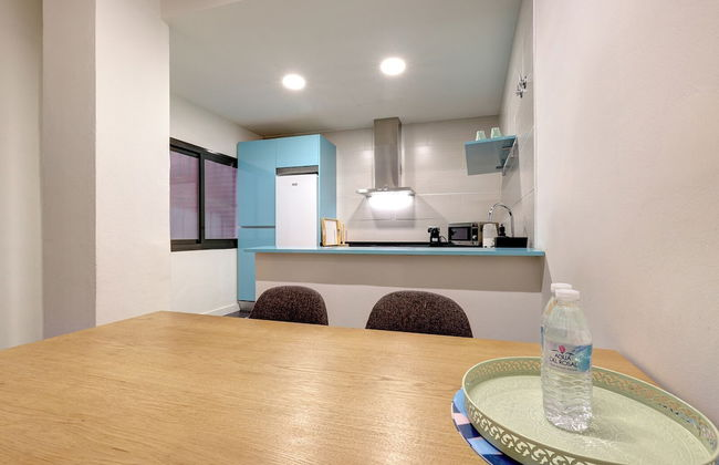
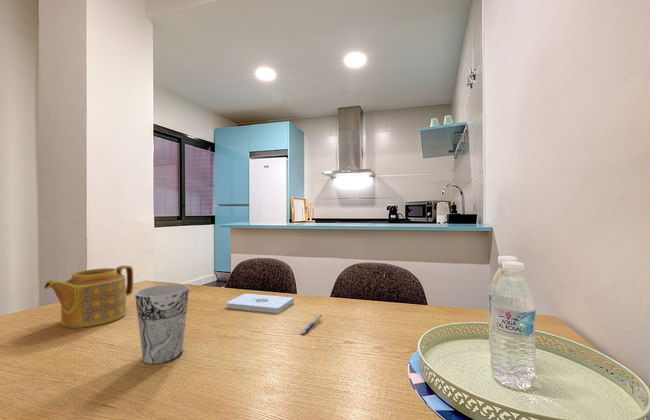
+ notepad (260, 302)
+ cup (163, 322)
+ pen (312, 323)
+ teapot (93, 295)
